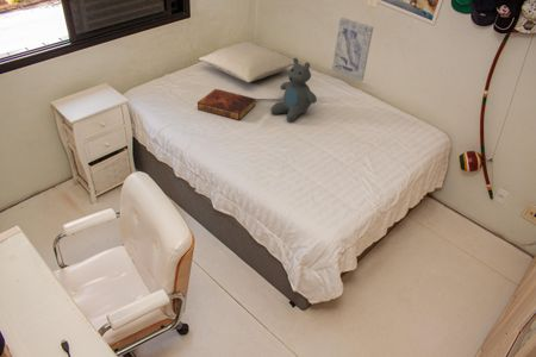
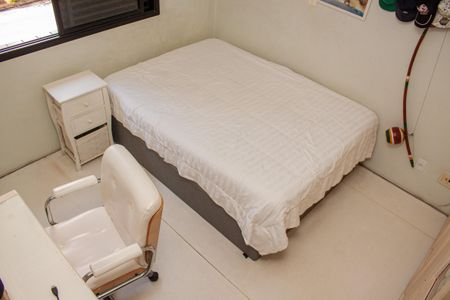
- teddy bear (293, 88)
- wall art (351, 49)
- pillow (248, 61)
- book (226, 104)
